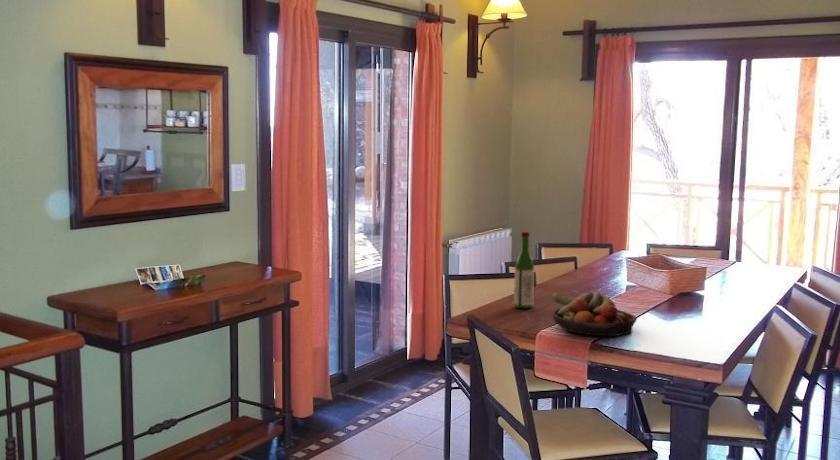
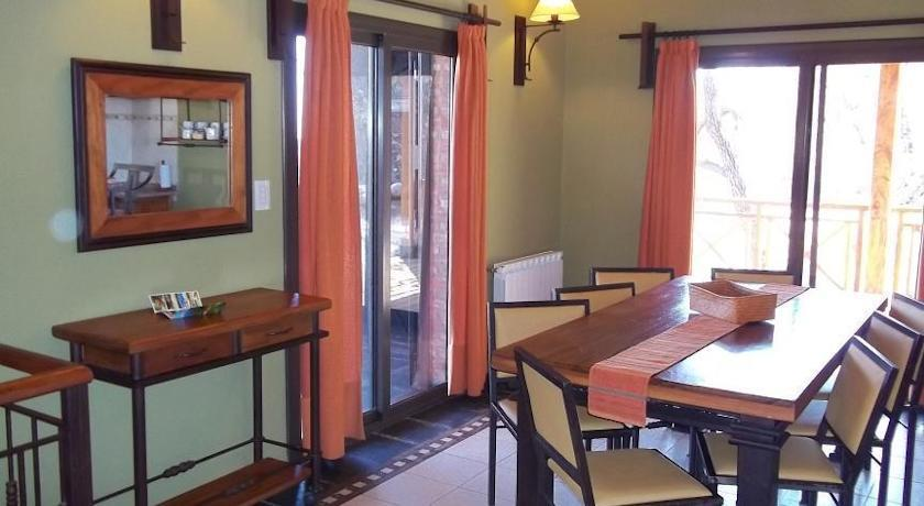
- fruit bowl (593, 311)
- wine bottle (524, 269)
